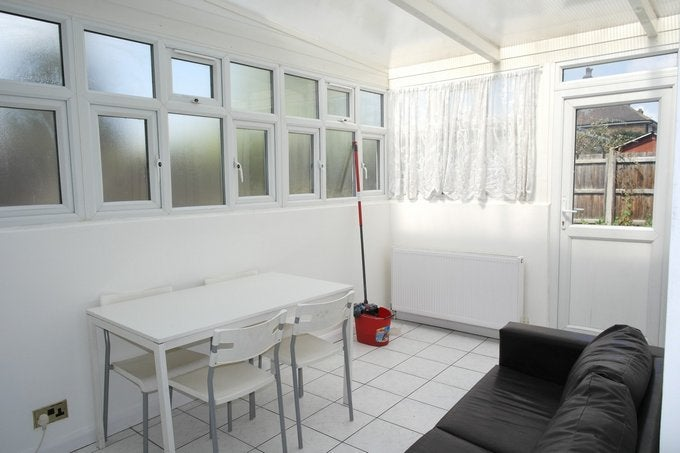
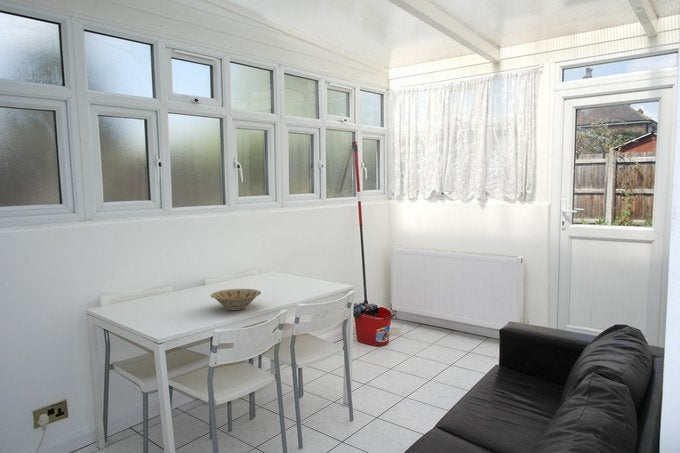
+ bowl (236, 300)
